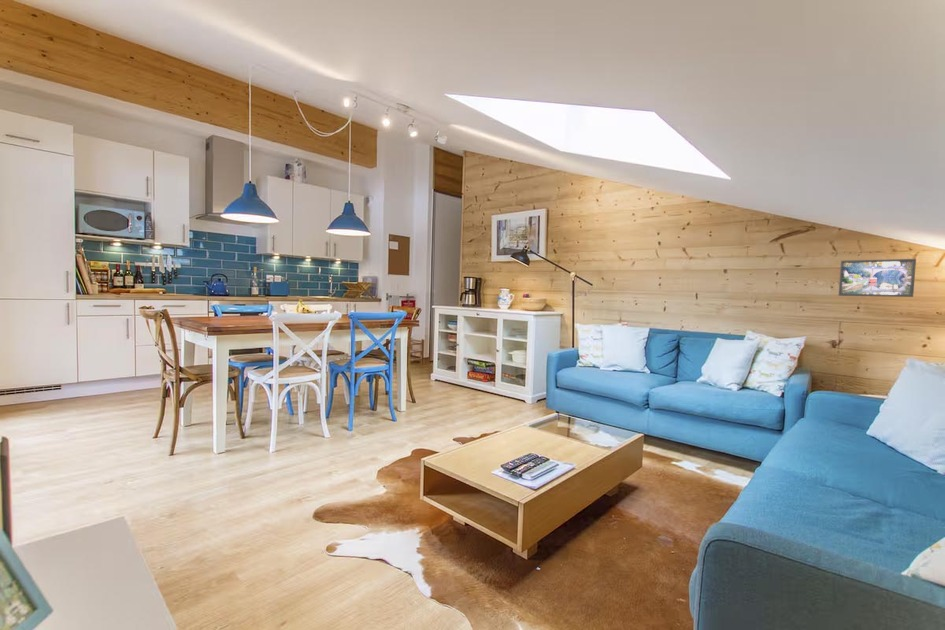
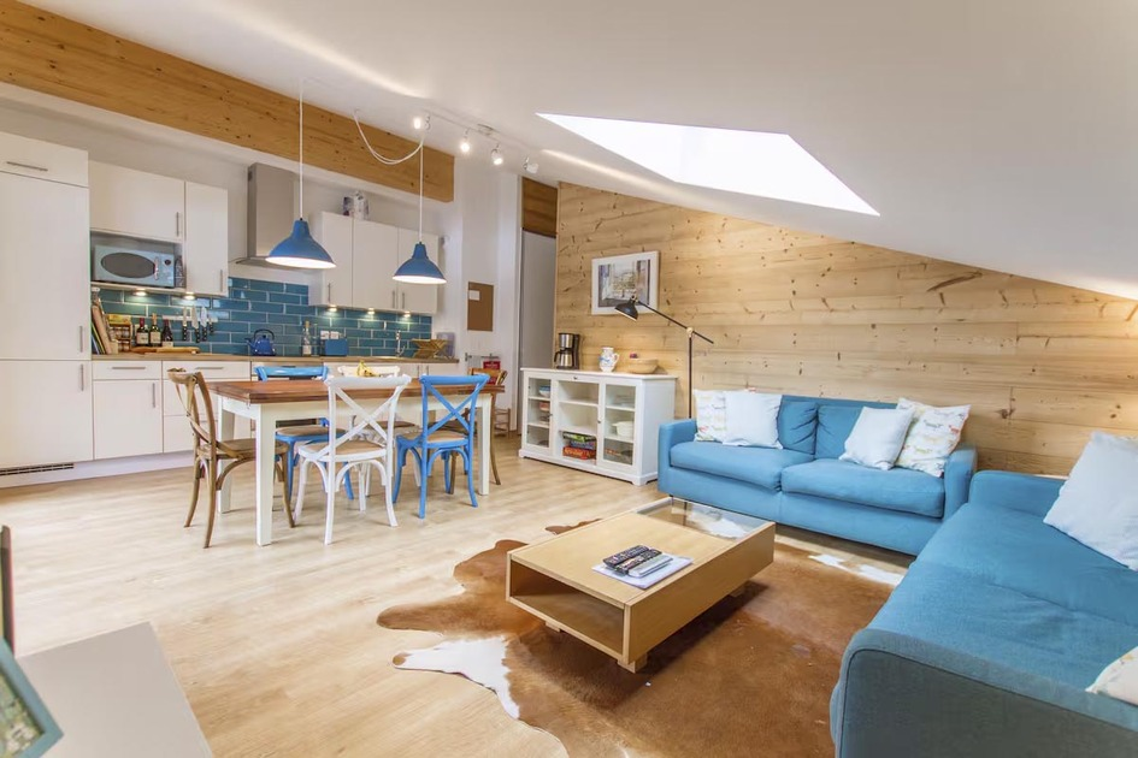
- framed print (875, 278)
